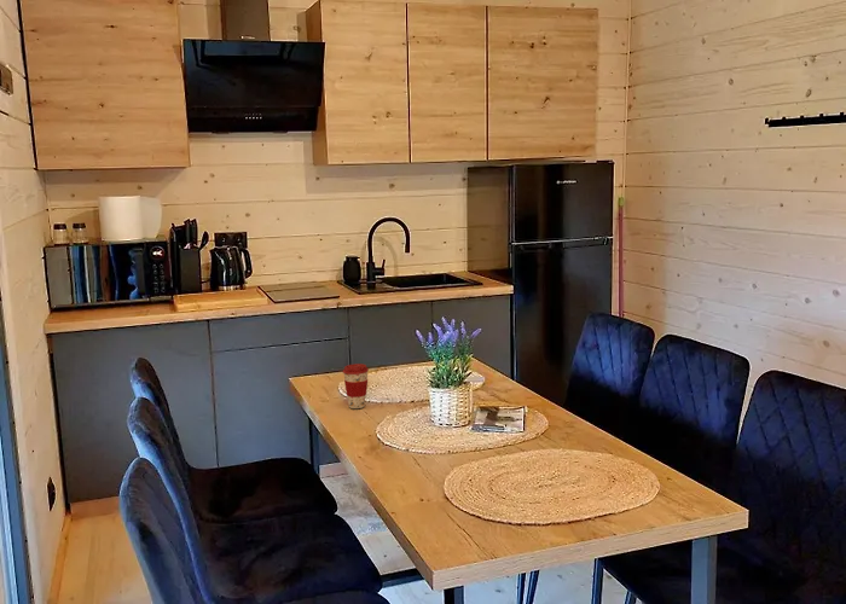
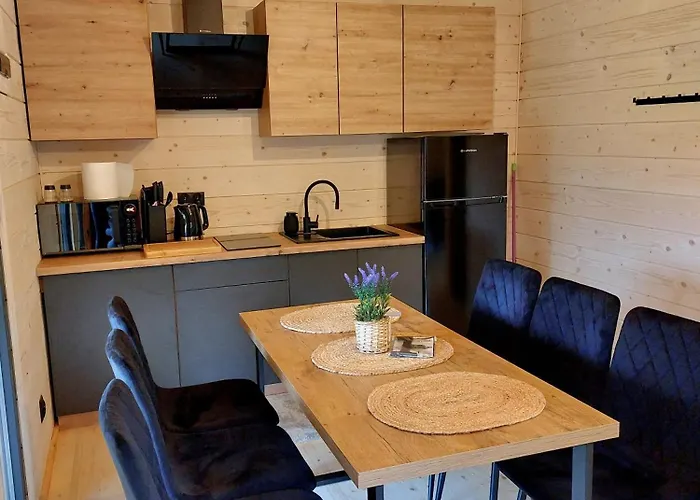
- coffee cup (355, 385)
